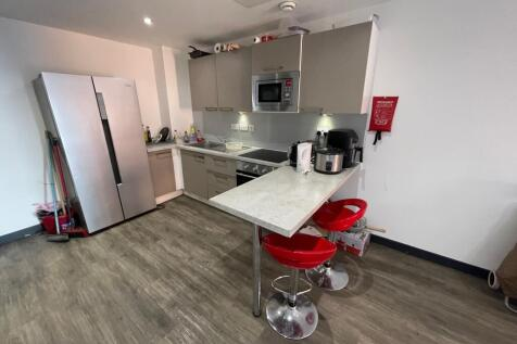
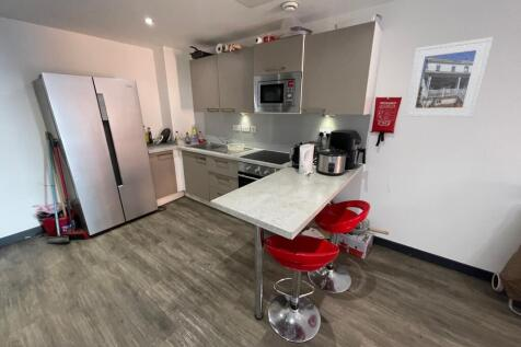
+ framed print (442, 81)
